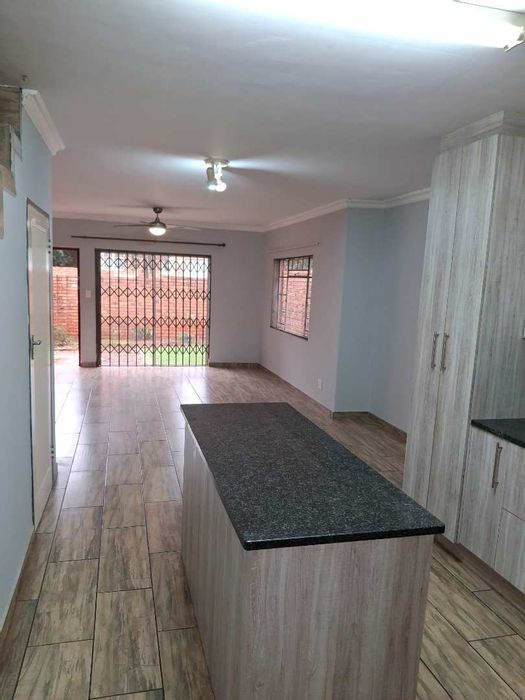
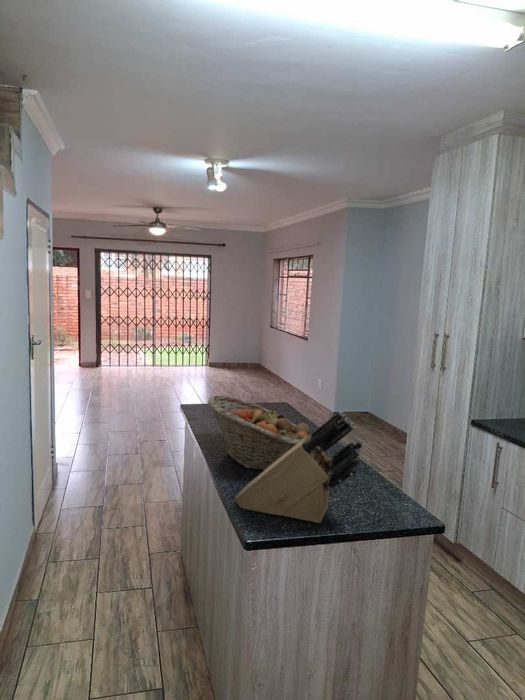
+ fruit basket (259, 428)
+ knife block (299, 460)
